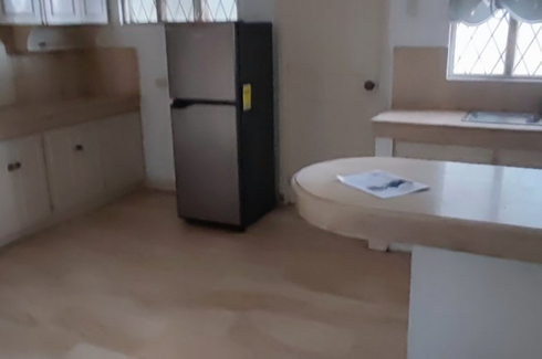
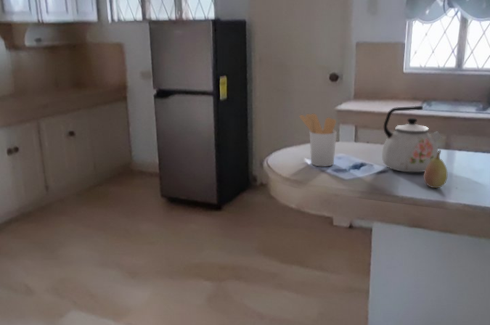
+ utensil holder (317, 138)
+ fruit (436, 168)
+ kettle (411, 137)
